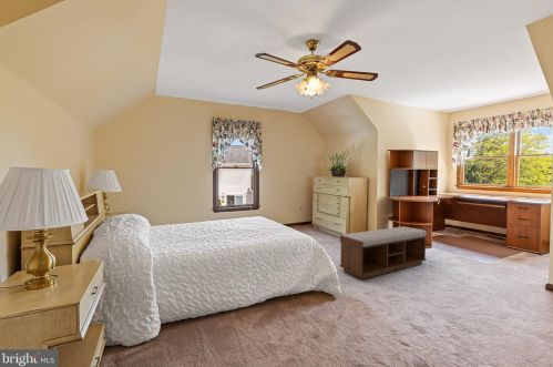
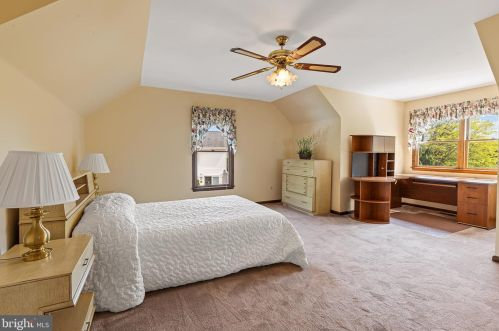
- bench (385, 248)
